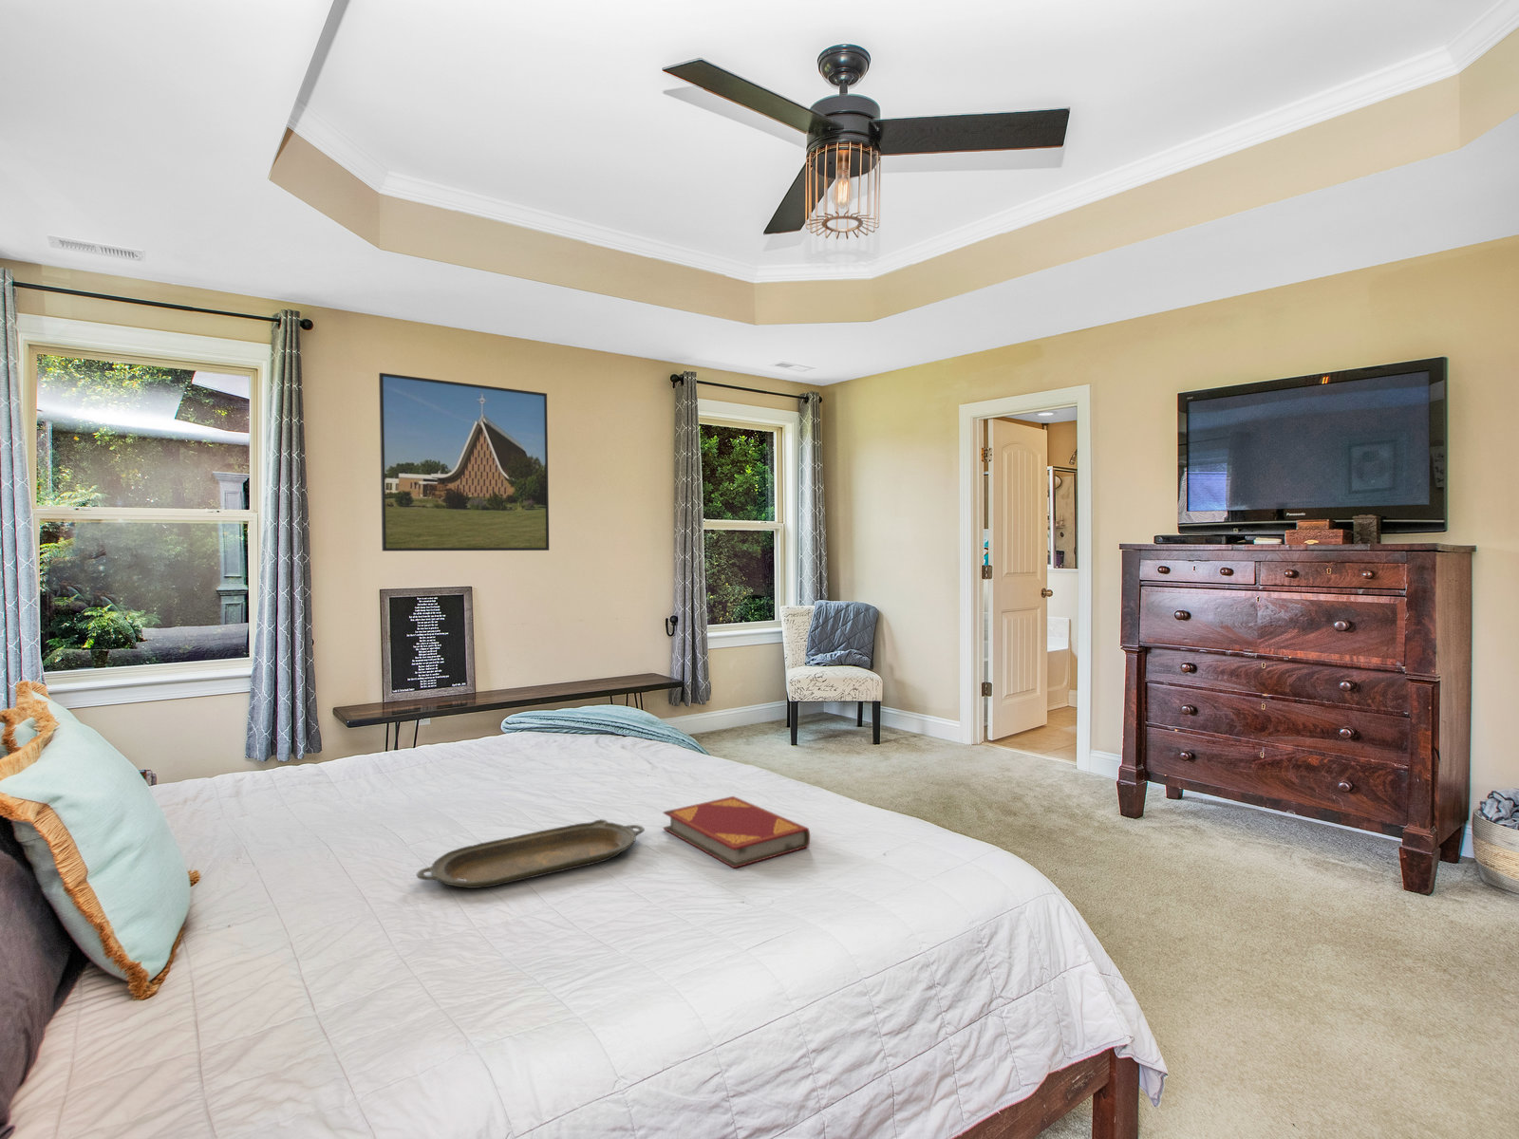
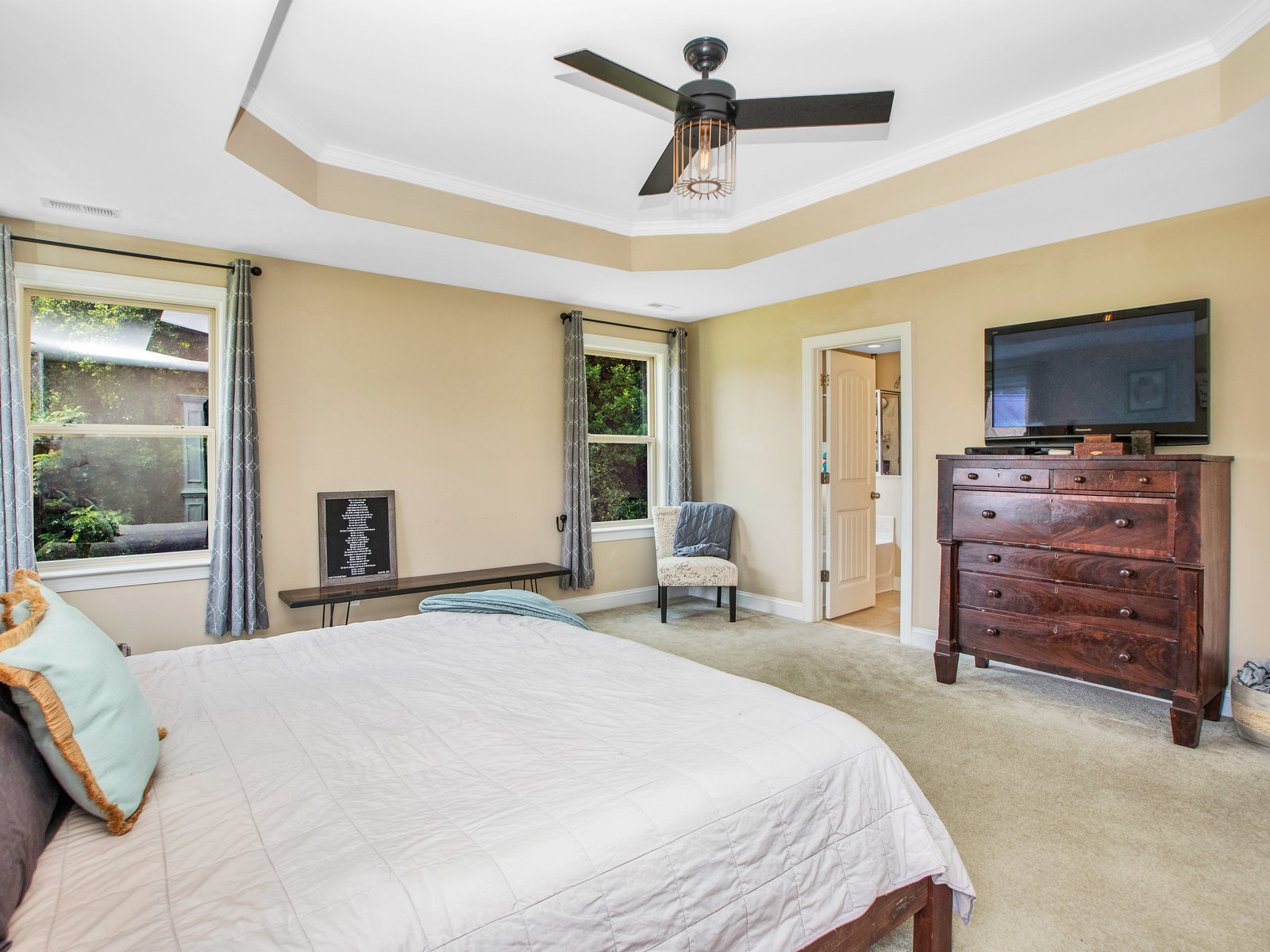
- serving tray (538, 855)
- hardback book (734, 828)
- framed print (469, 467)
